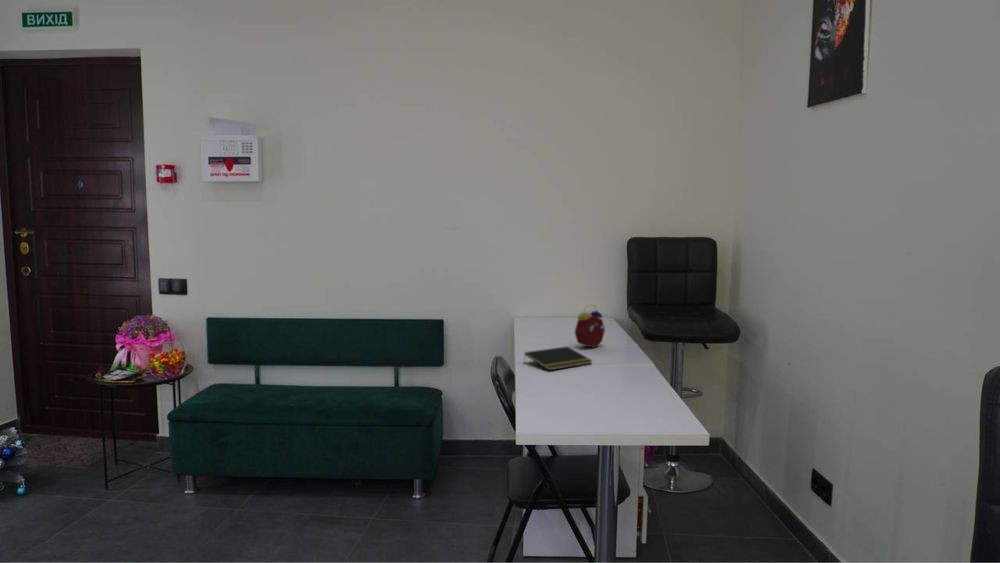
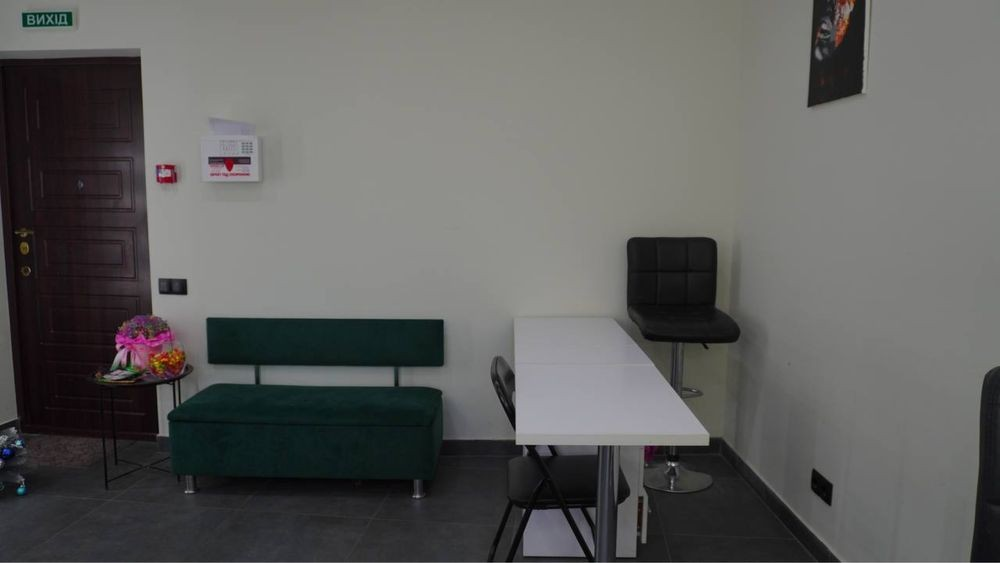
- alarm clock (591, 325)
- notepad (558, 357)
